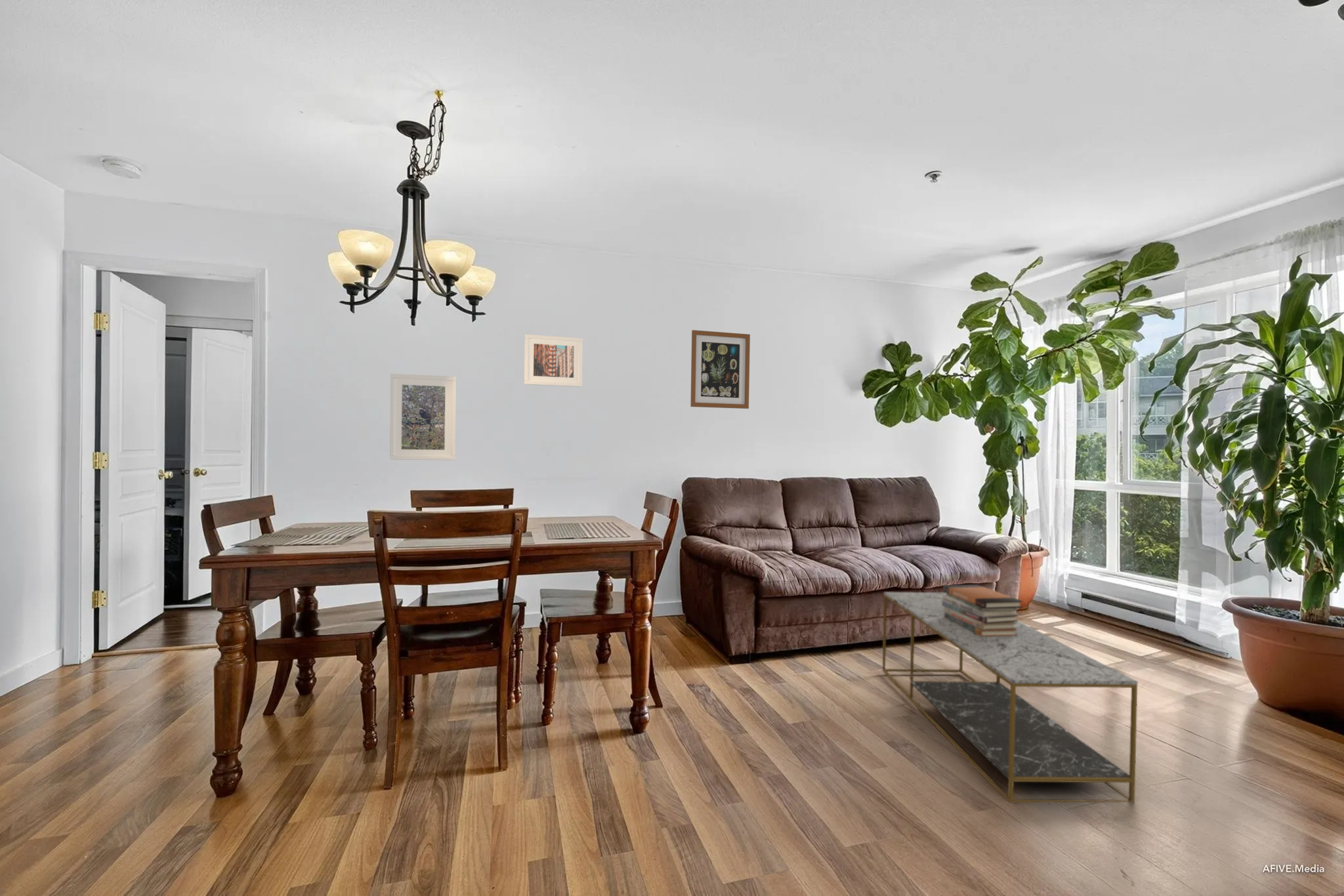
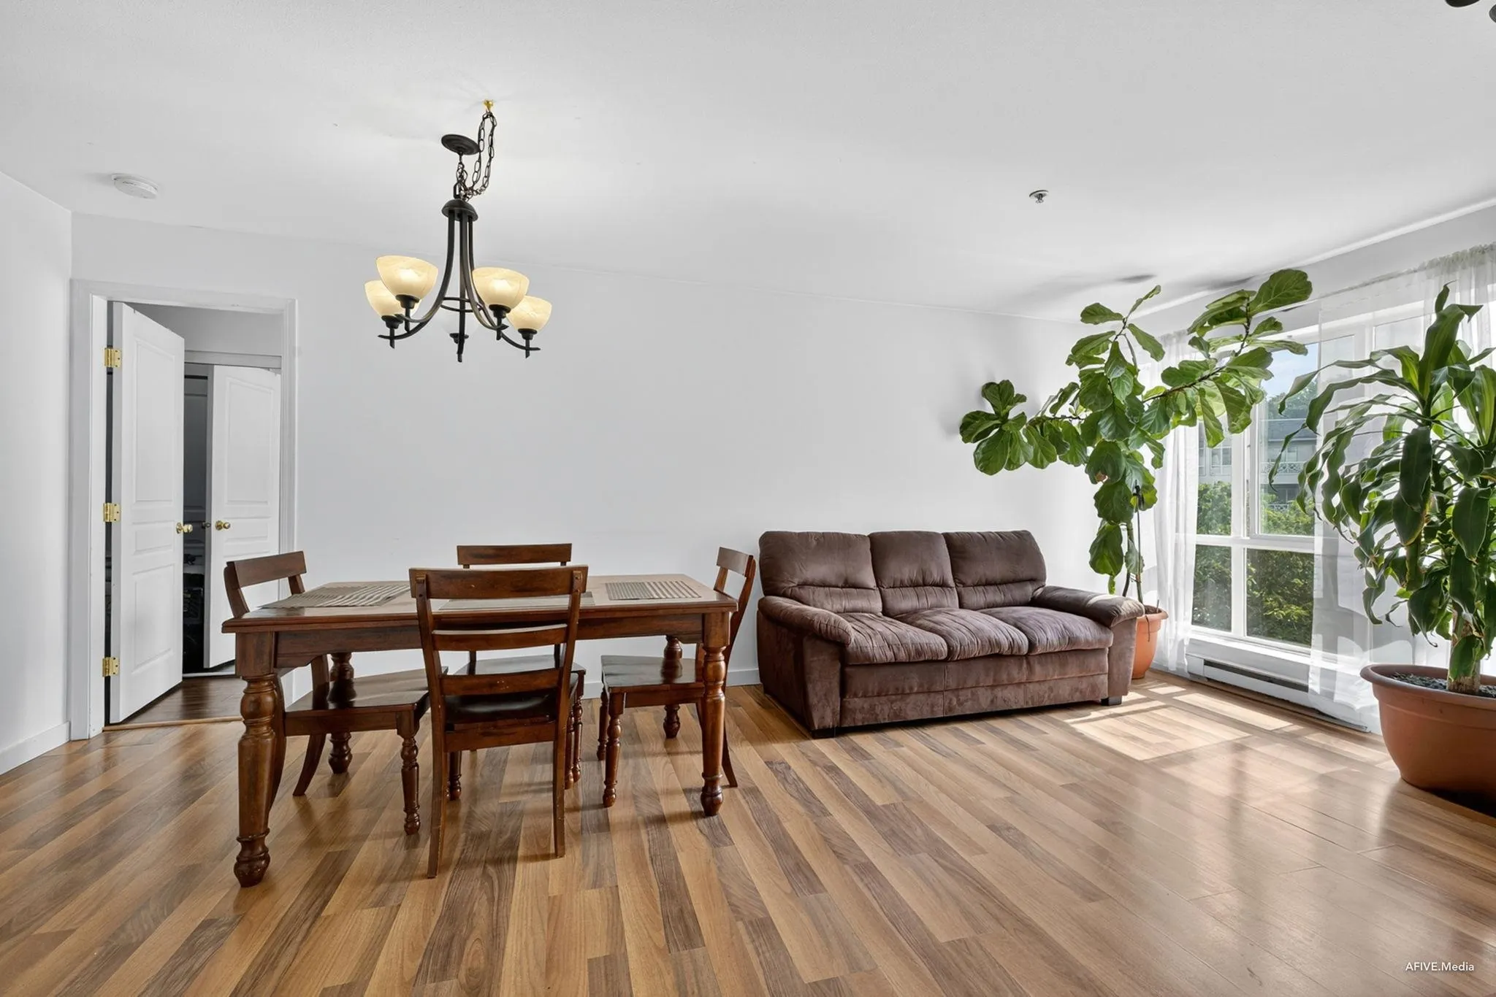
- coffee table (981, 682)
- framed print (423, 417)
- book stack (979, 608)
- wall art (721, 370)
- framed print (553, 361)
